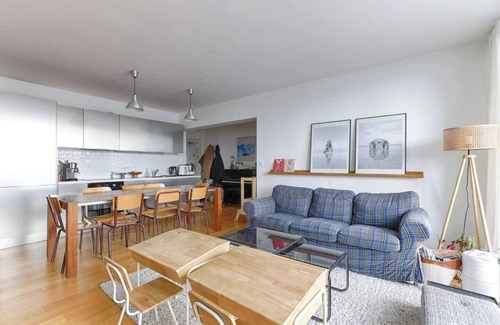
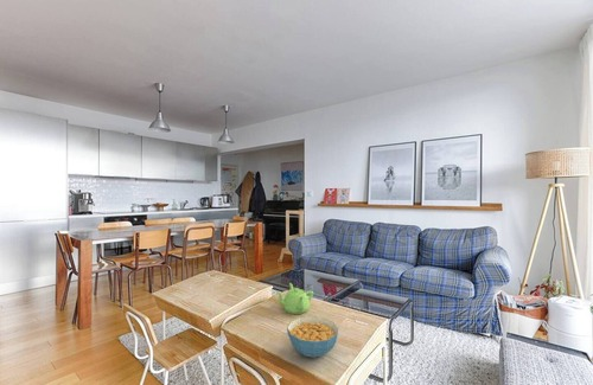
+ teapot (294, 299)
+ cereal bowl (312, 340)
